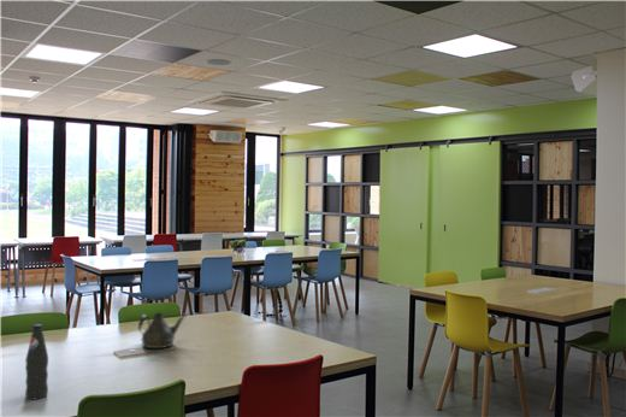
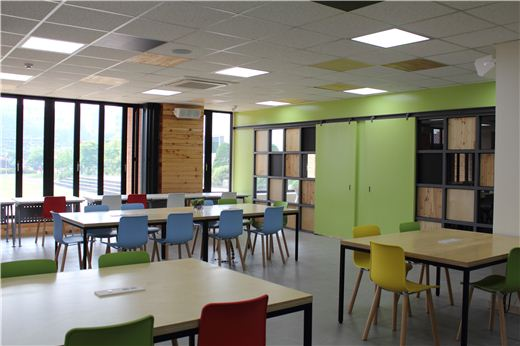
- bottle (36, 360)
- teapot (164, 328)
